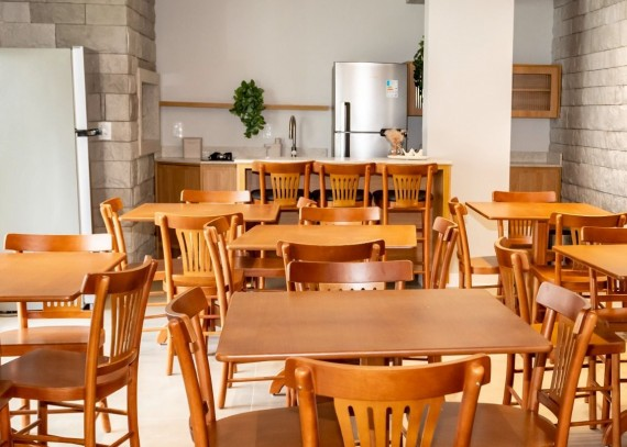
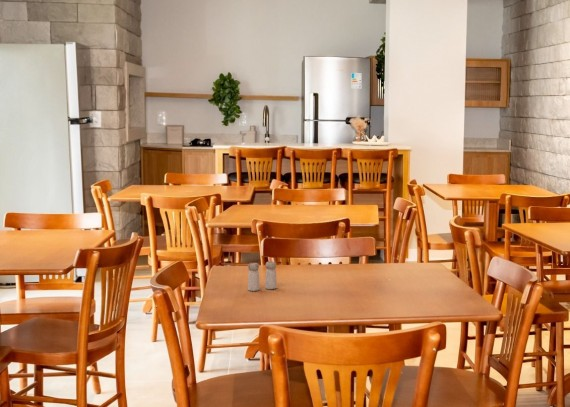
+ salt and pepper shaker (258, 275)
